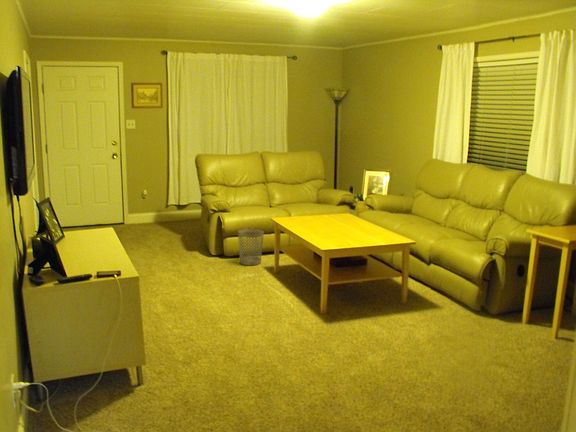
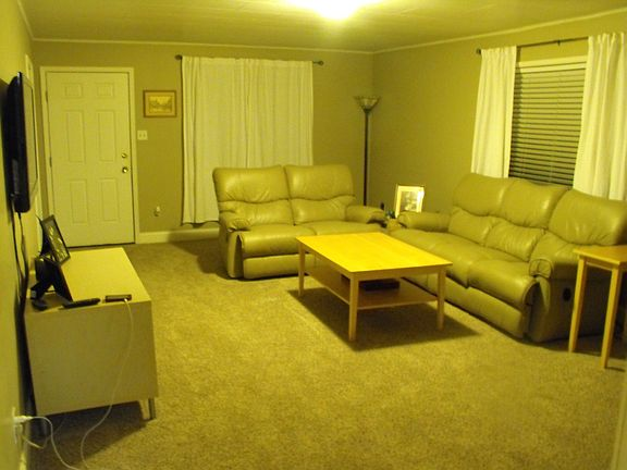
- wastebasket (250, 247)
